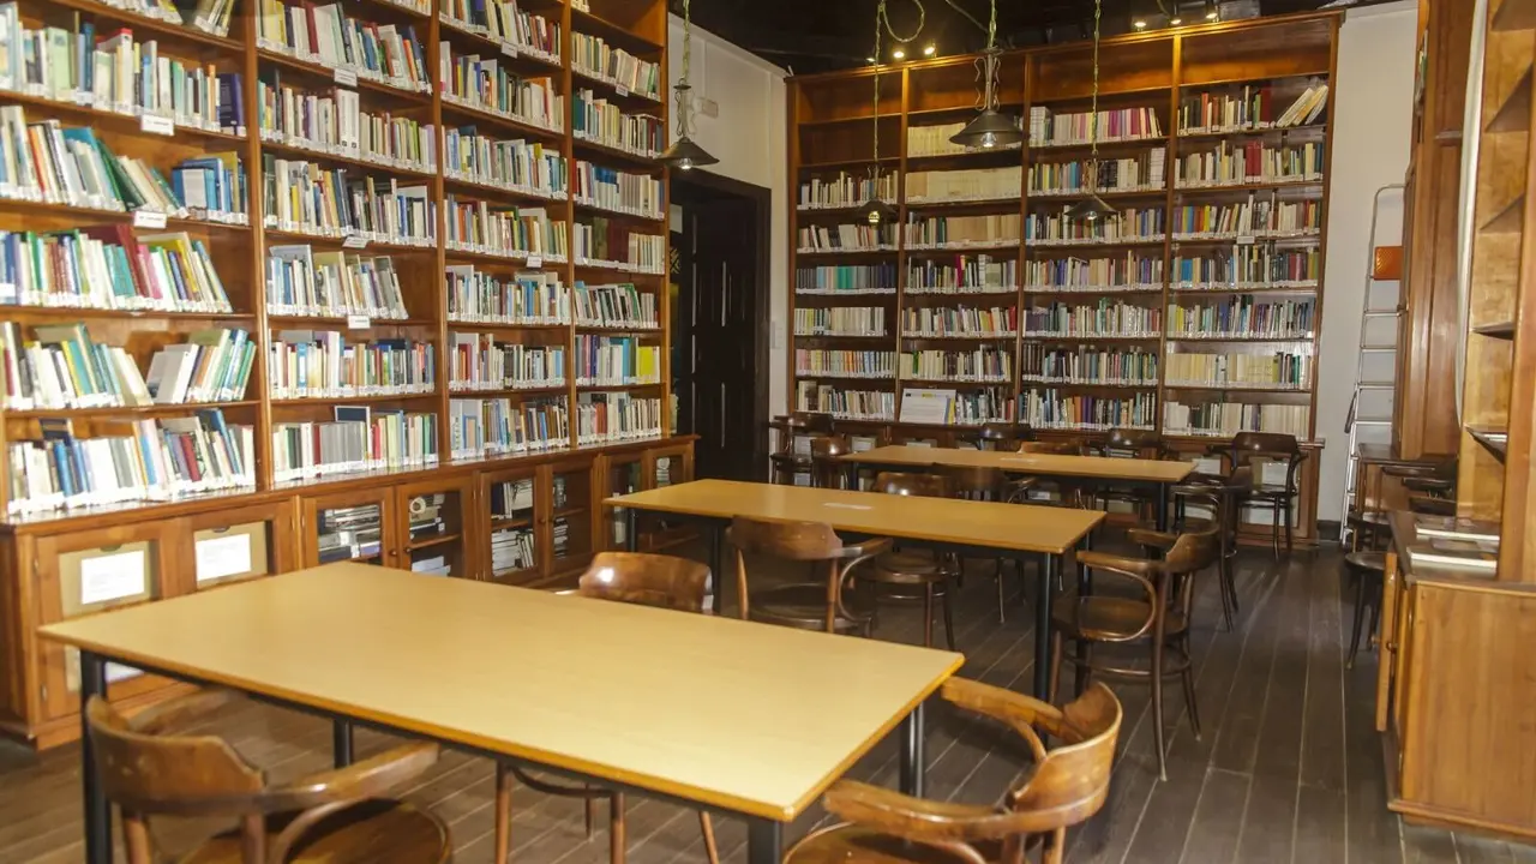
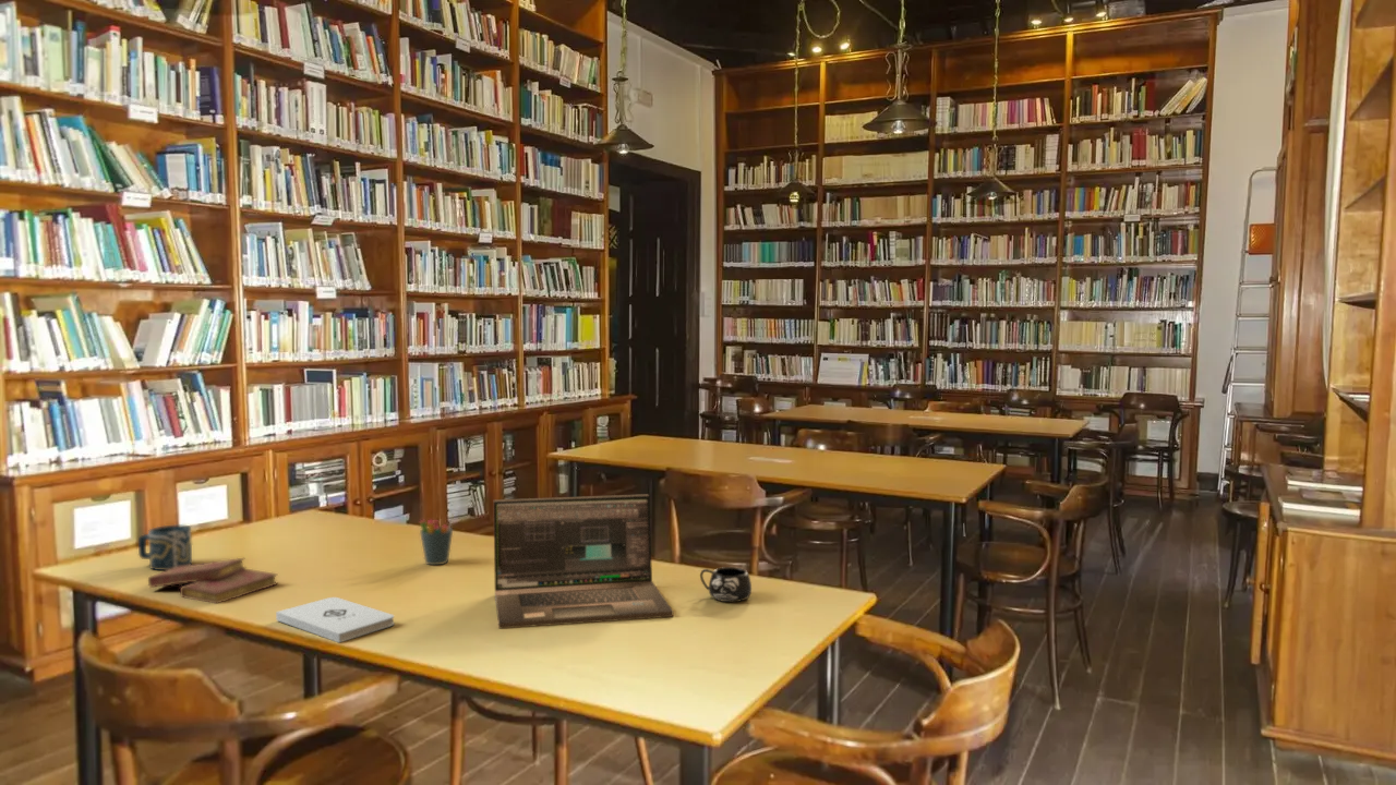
+ cup (164, 546)
+ laptop (579, 555)
+ pen holder (436, 538)
+ book (207, 575)
+ mug (724, 583)
+ notepad (336, 617)
